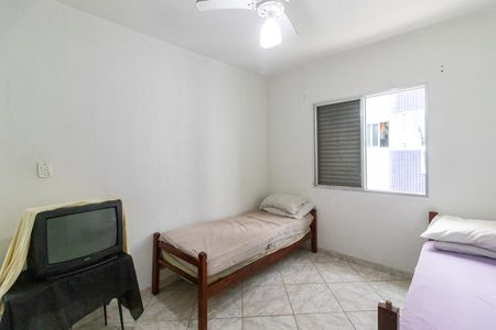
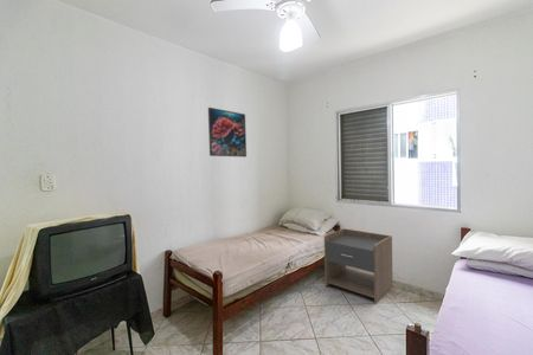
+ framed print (227, 134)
+ nightstand (357, 262)
